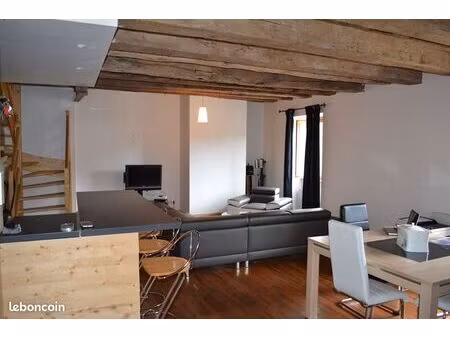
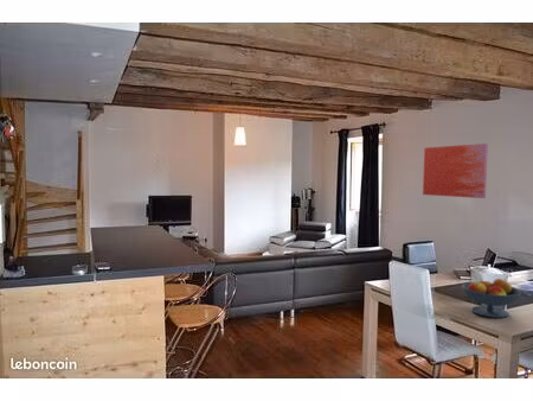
+ wall art (452, 171)
+ fruit bowl (490, 295)
